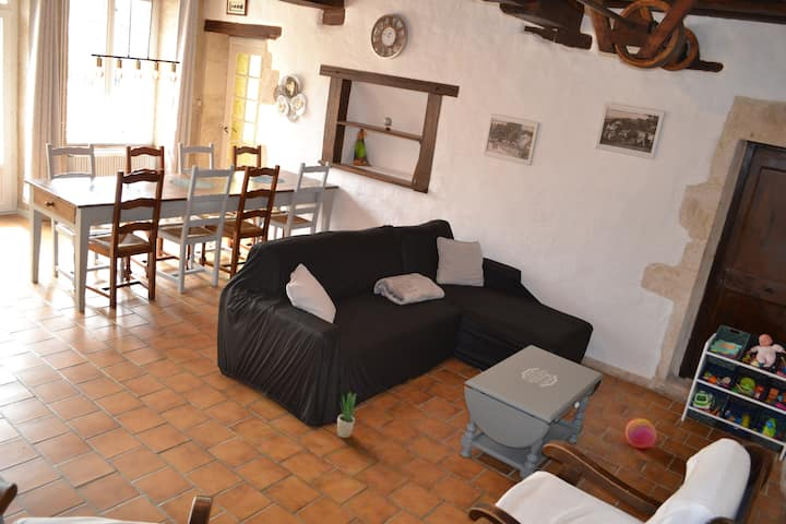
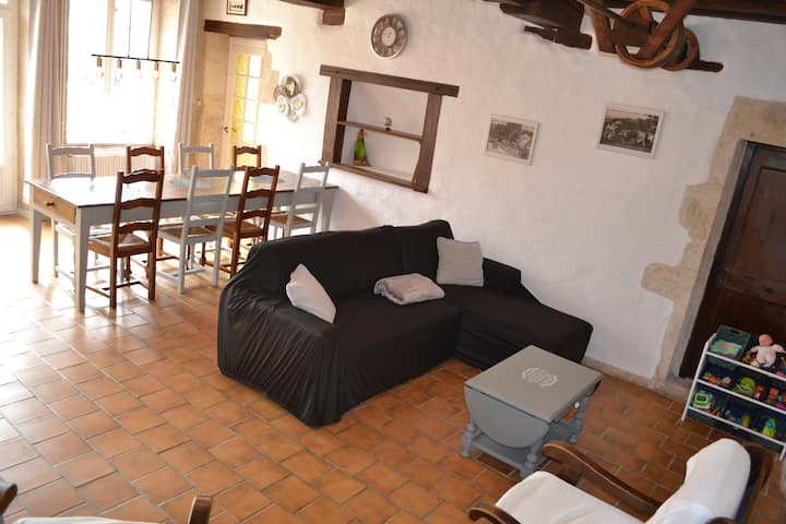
- ball (640, 432)
- potted plant (348, 412)
